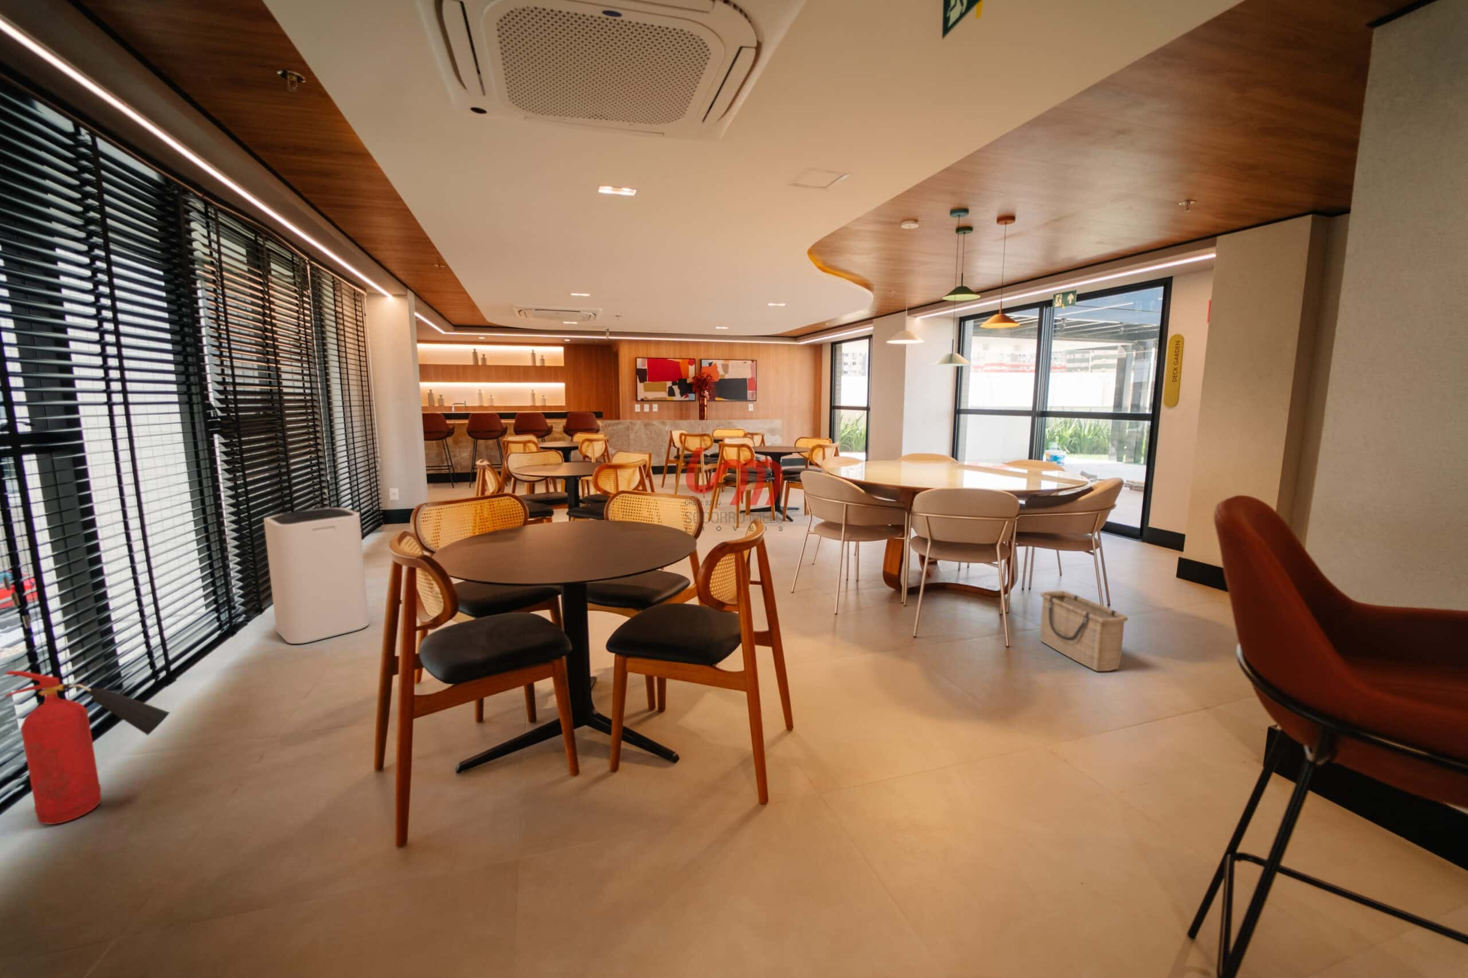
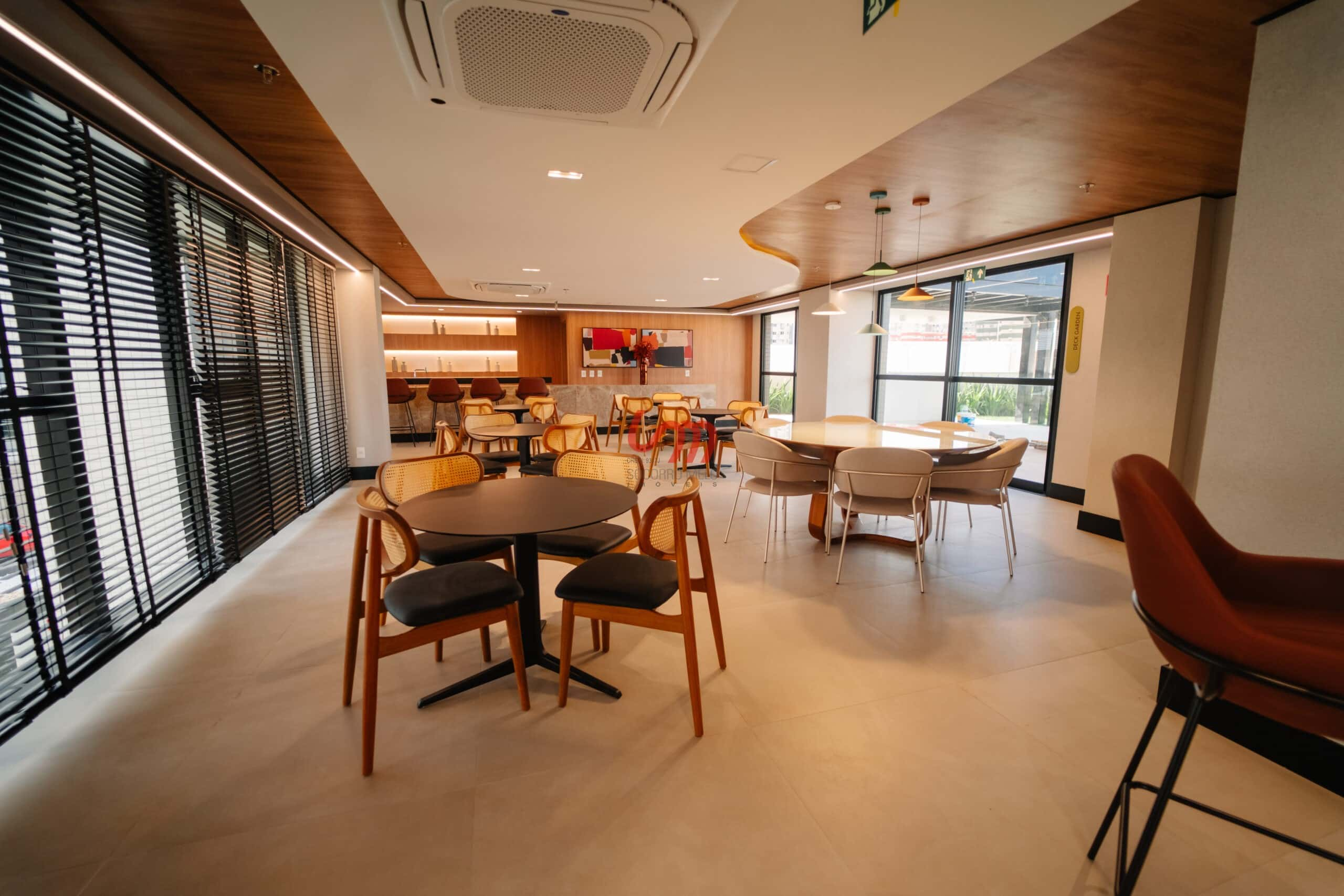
- trash can (318, 571)
- basket (1079, 629)
- fire extinguisher (91, 736)
